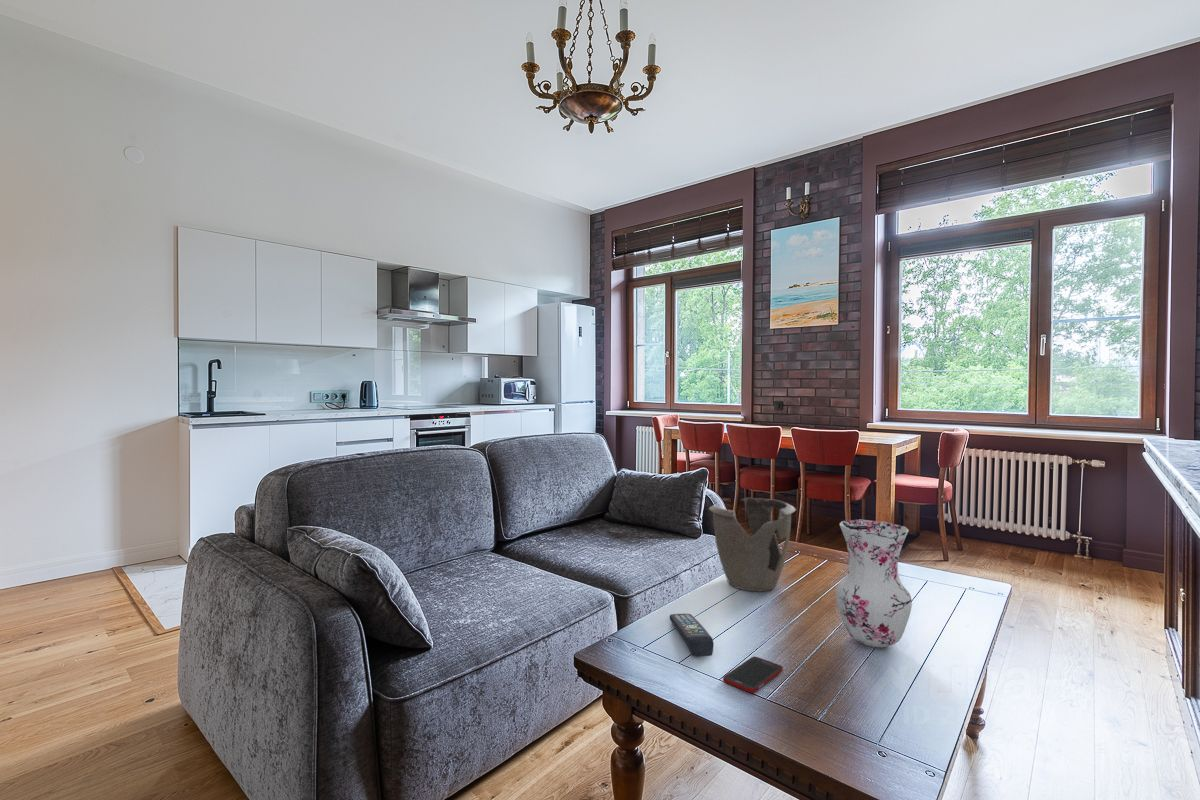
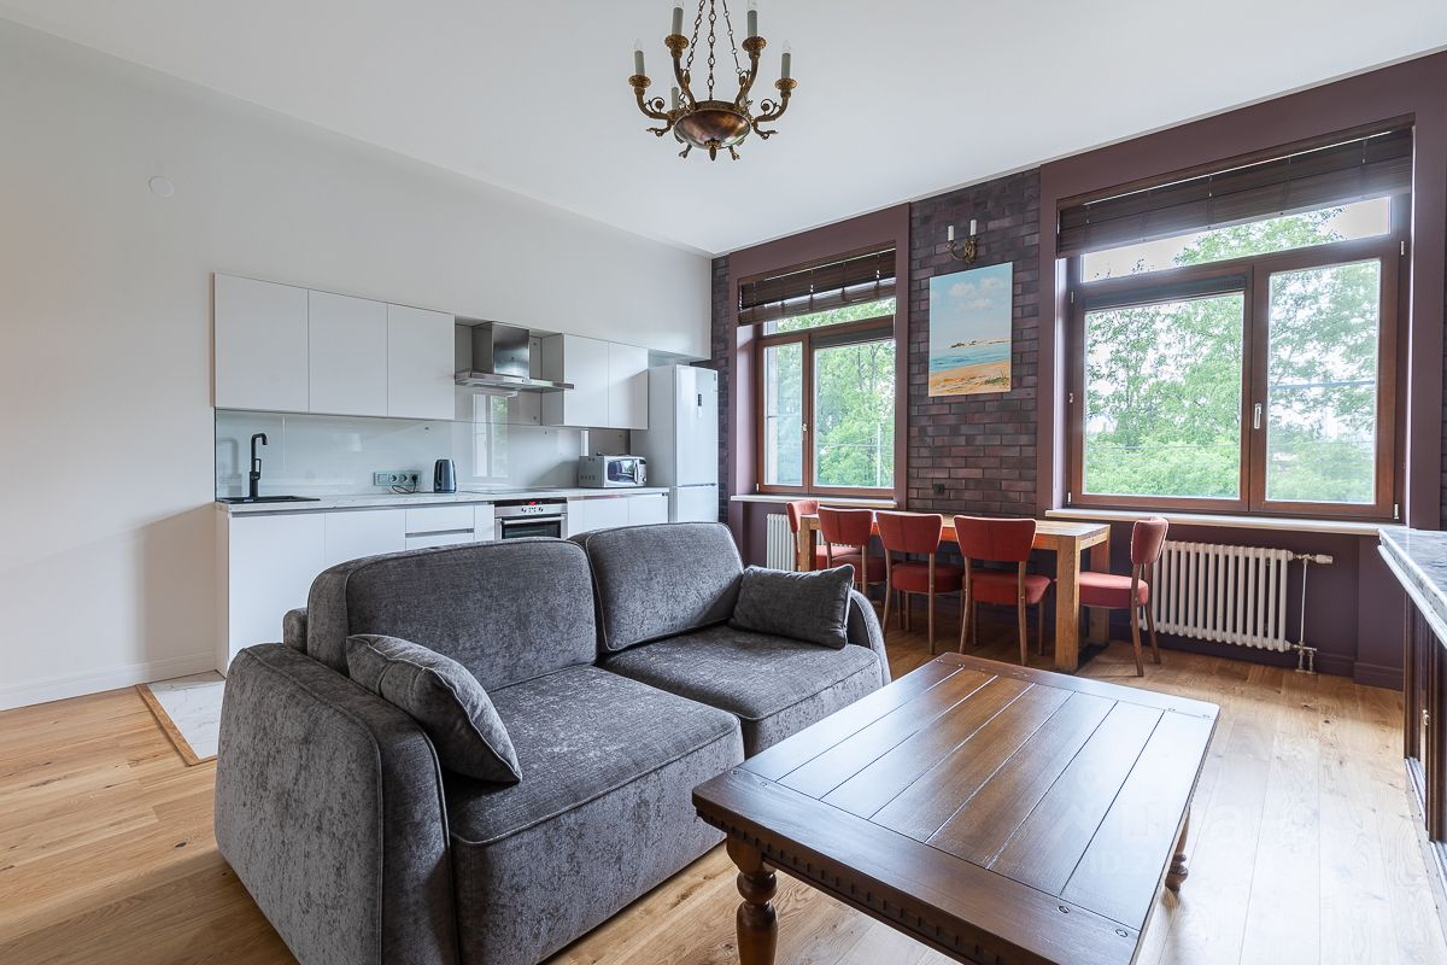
- decorative bowl (754, 544)
- cell phone (753, 674)
- remote control (690, 630)
- vase (872, 584)
